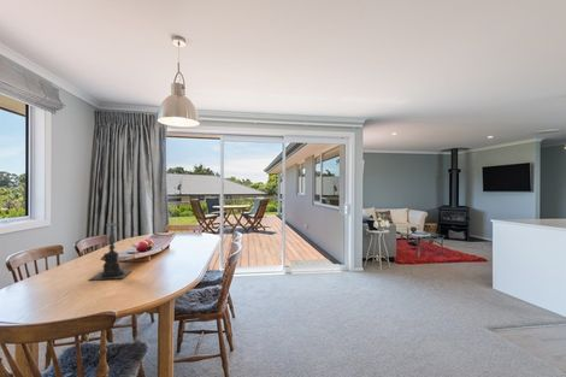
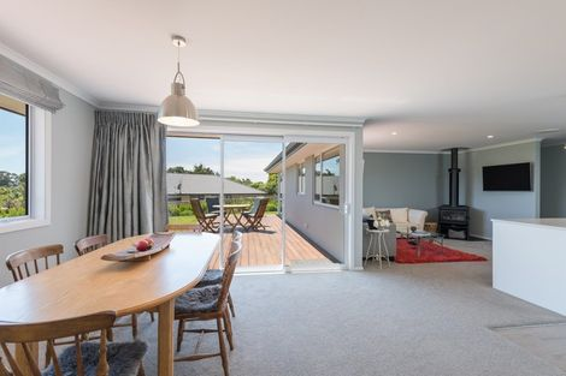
- candle holder (111, 245)
